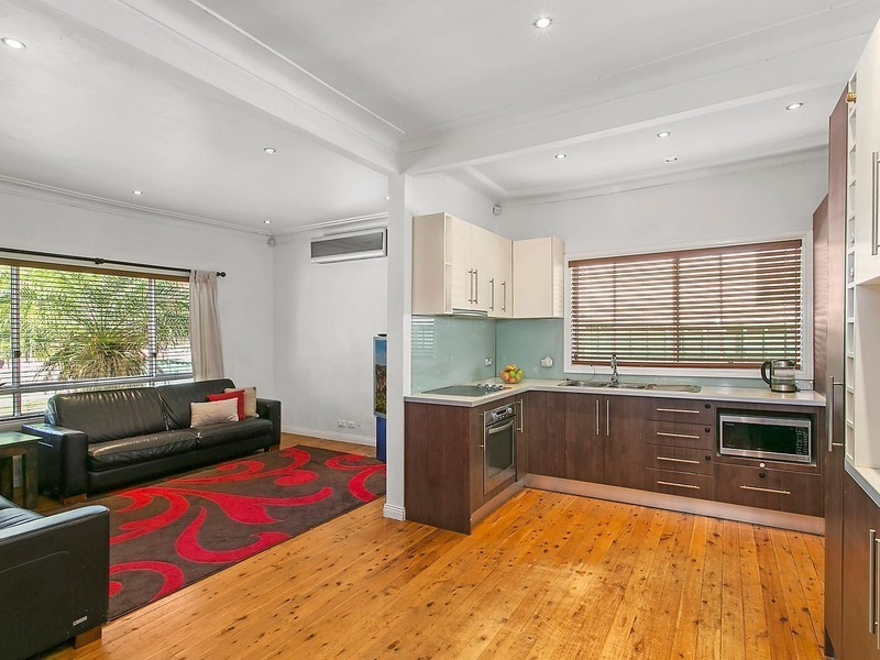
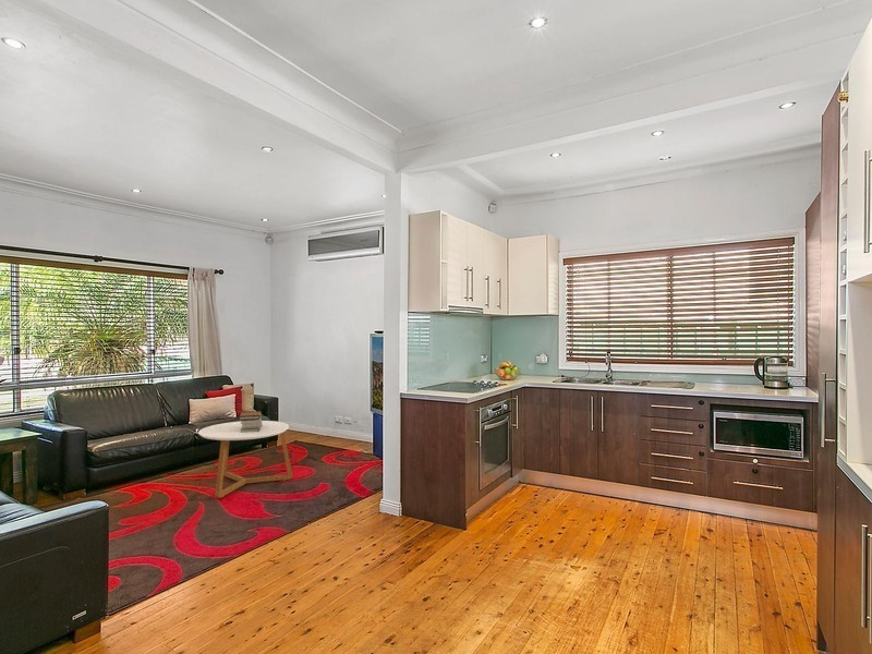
+ coffee table (242, 439)
+ book stack (251, 421)
